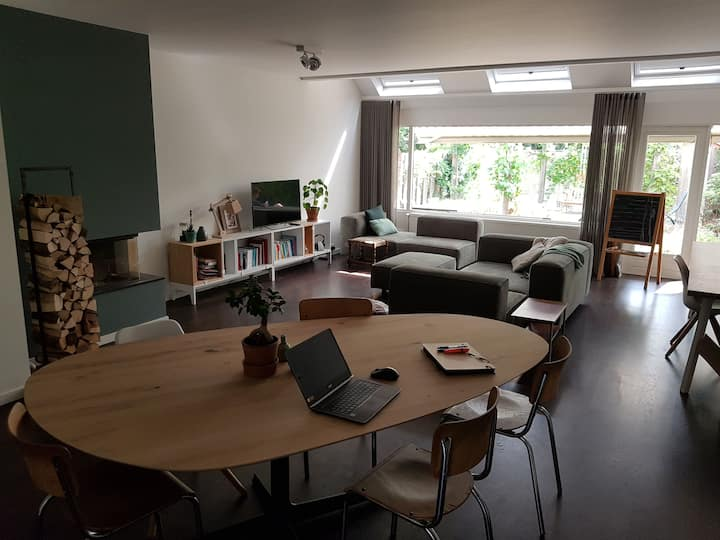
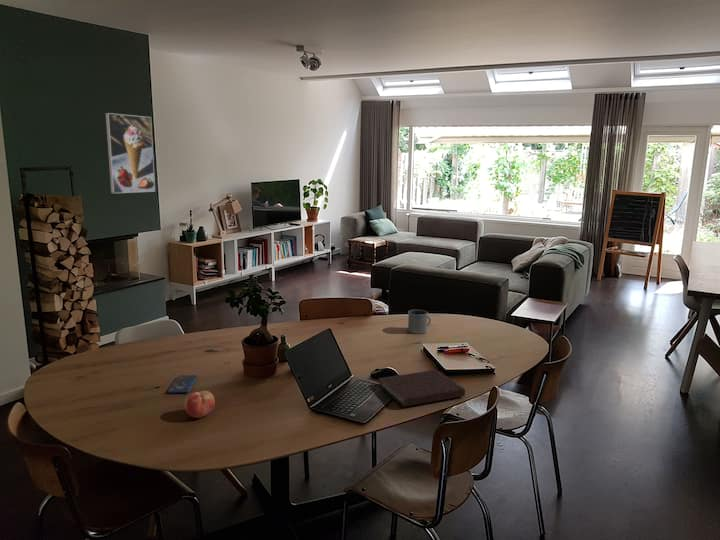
+ notebook (420, 387)
+ mug (419, 321)
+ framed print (131, 154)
+ smartphone (183, 383)
+ fruit (199, 404)
